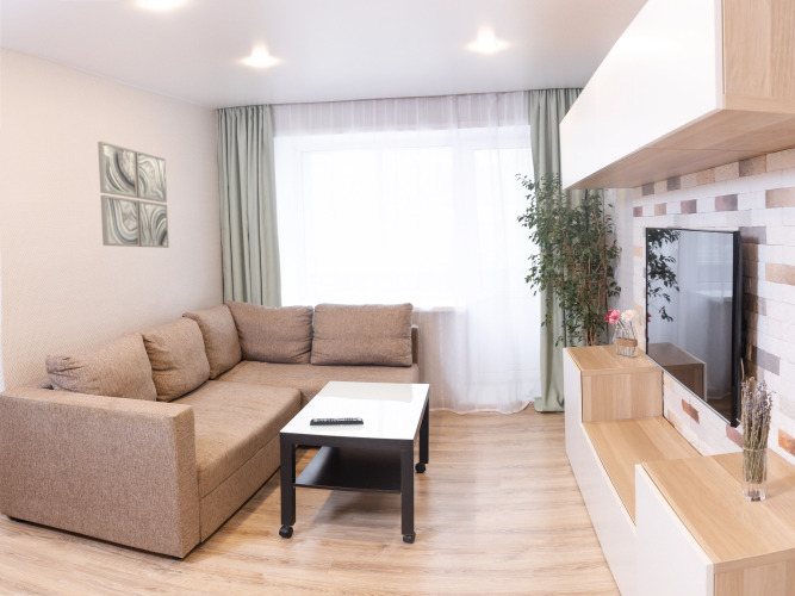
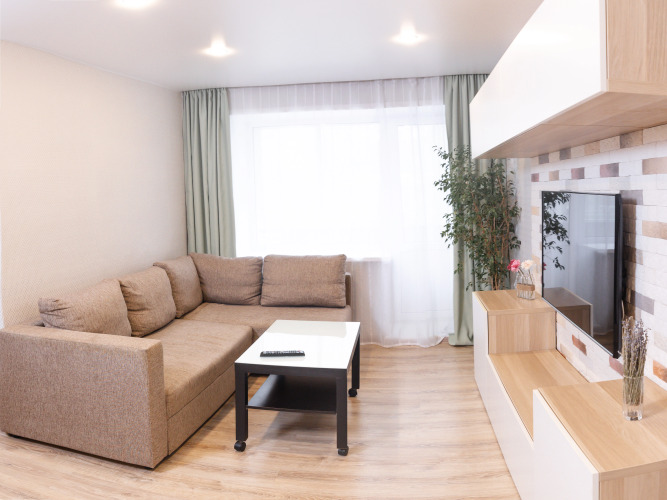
- wall art (136, 200)
